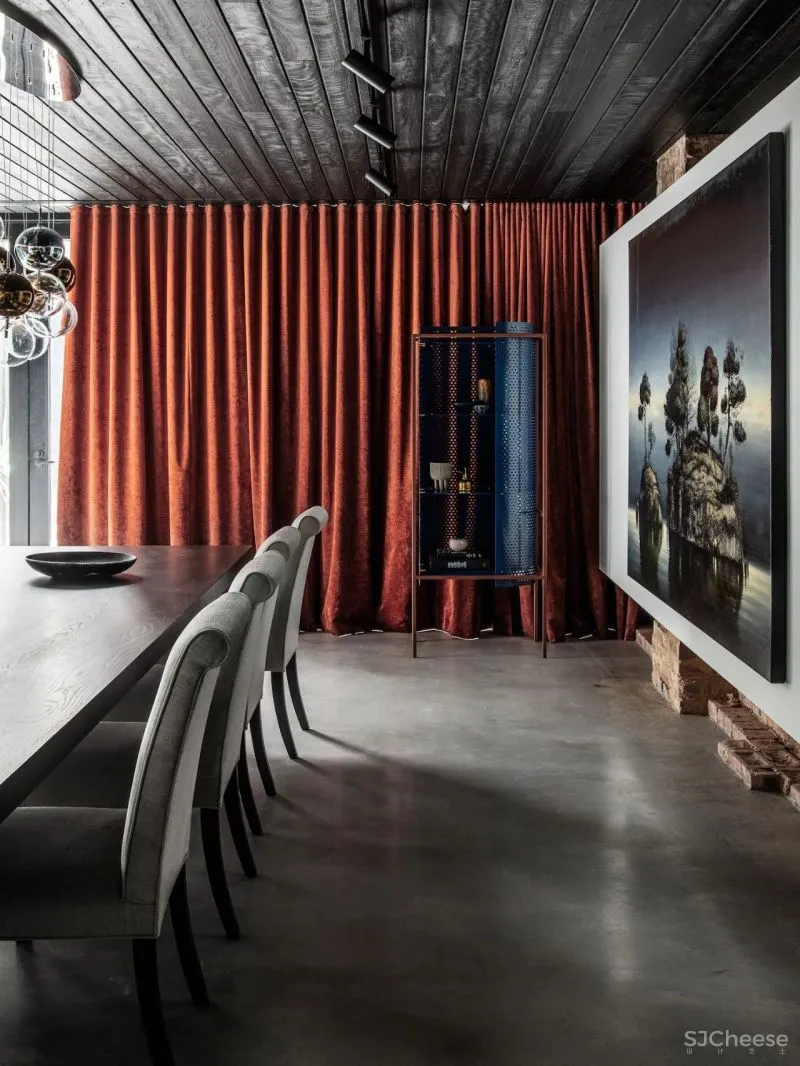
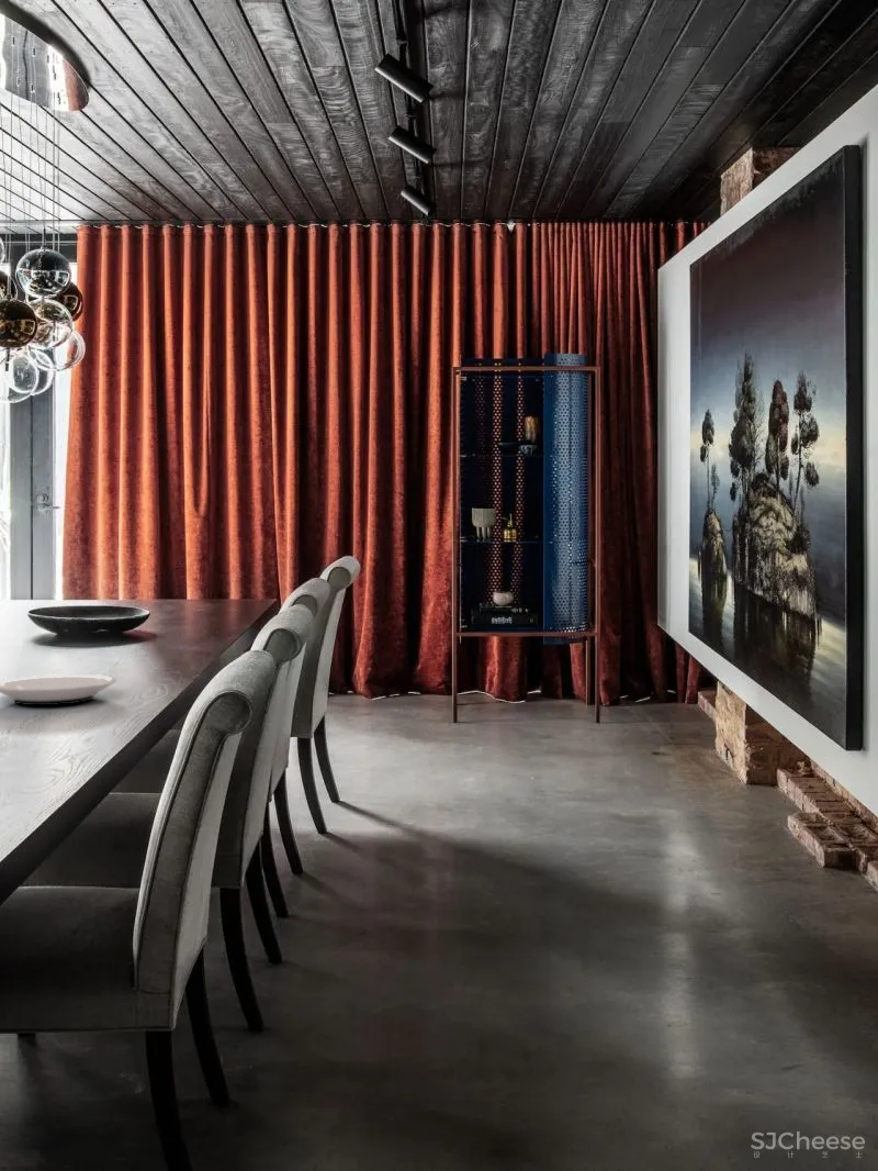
+ plate (54, 690)
